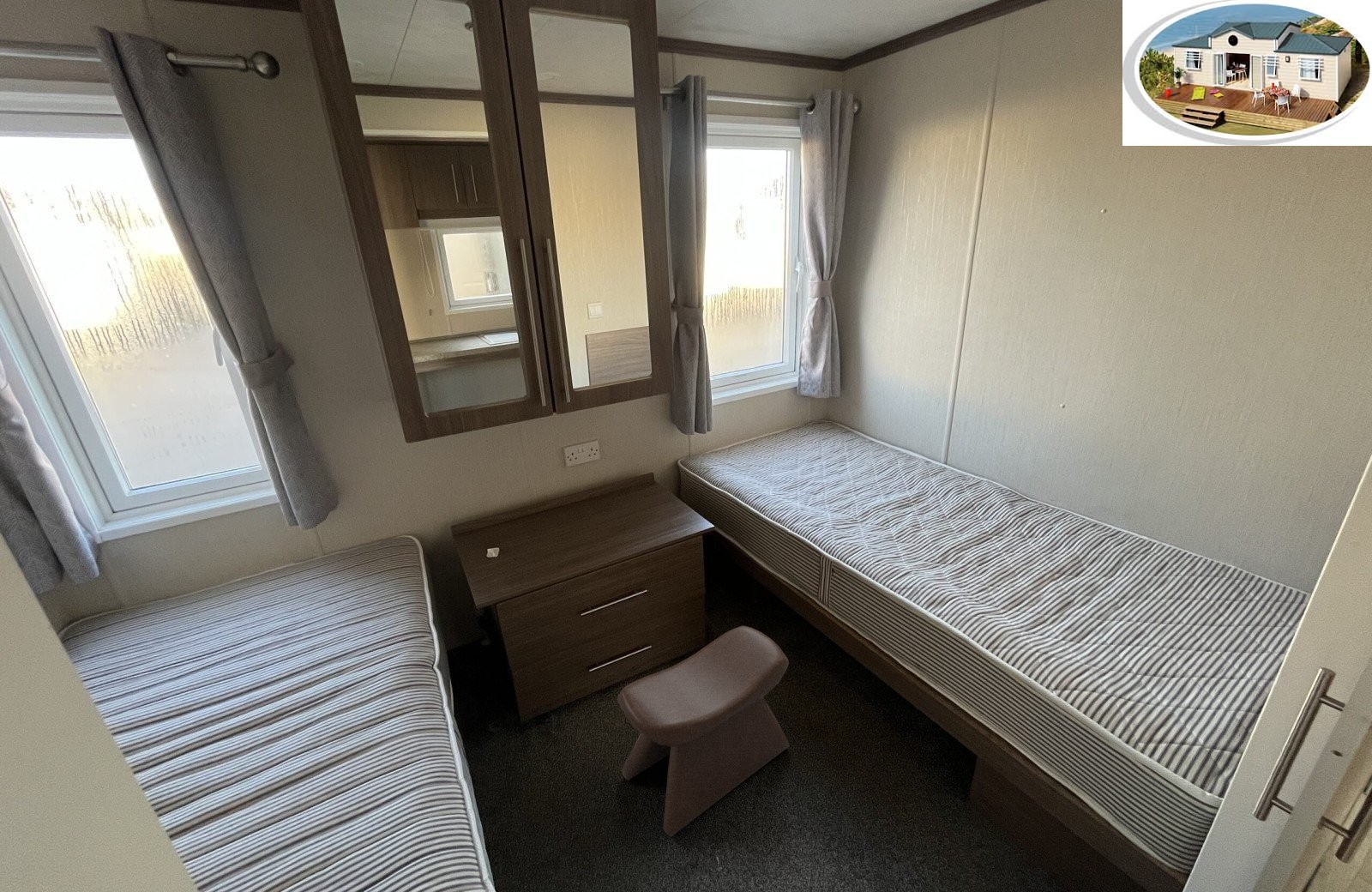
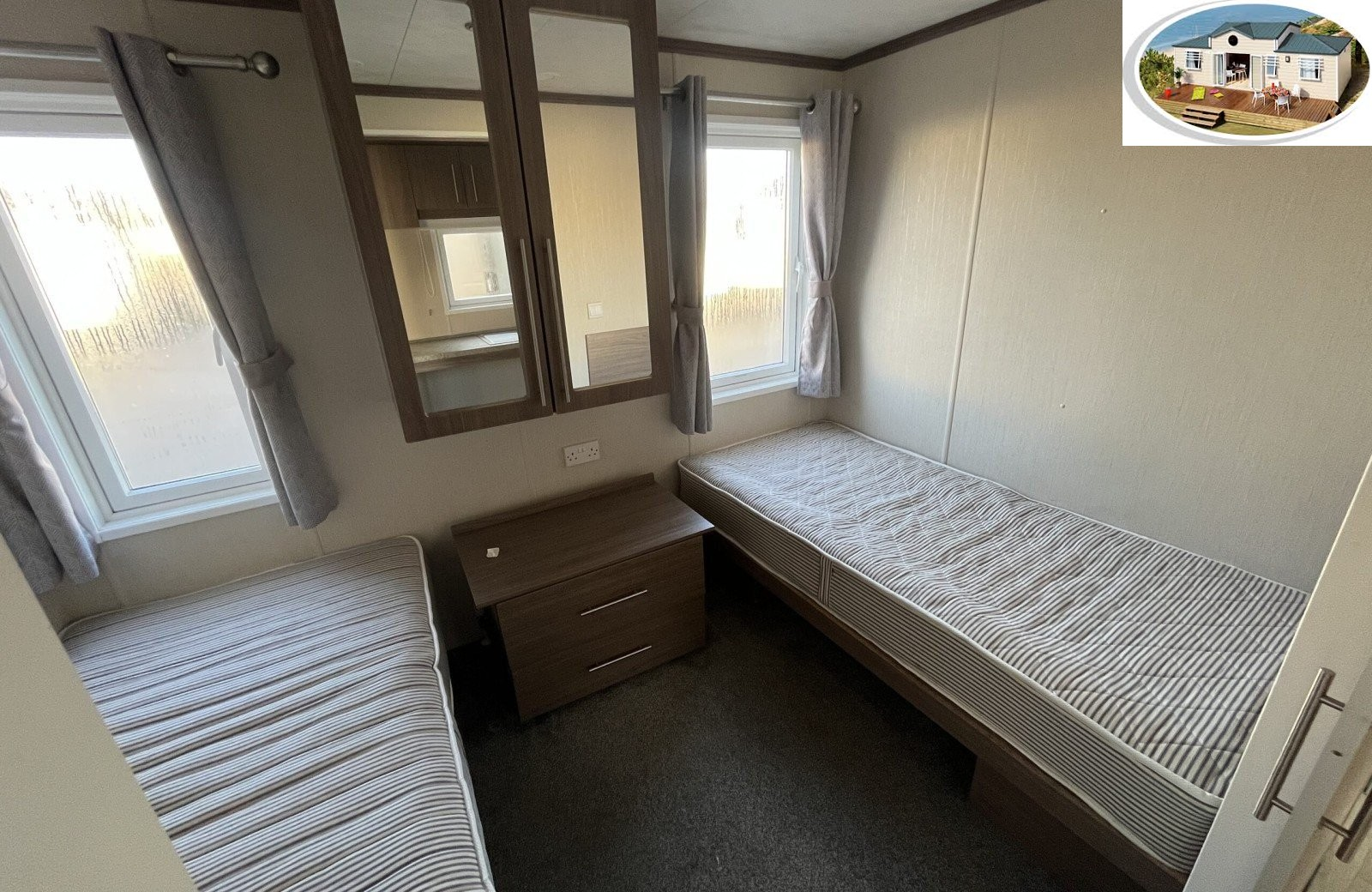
- stool (707, 716)
